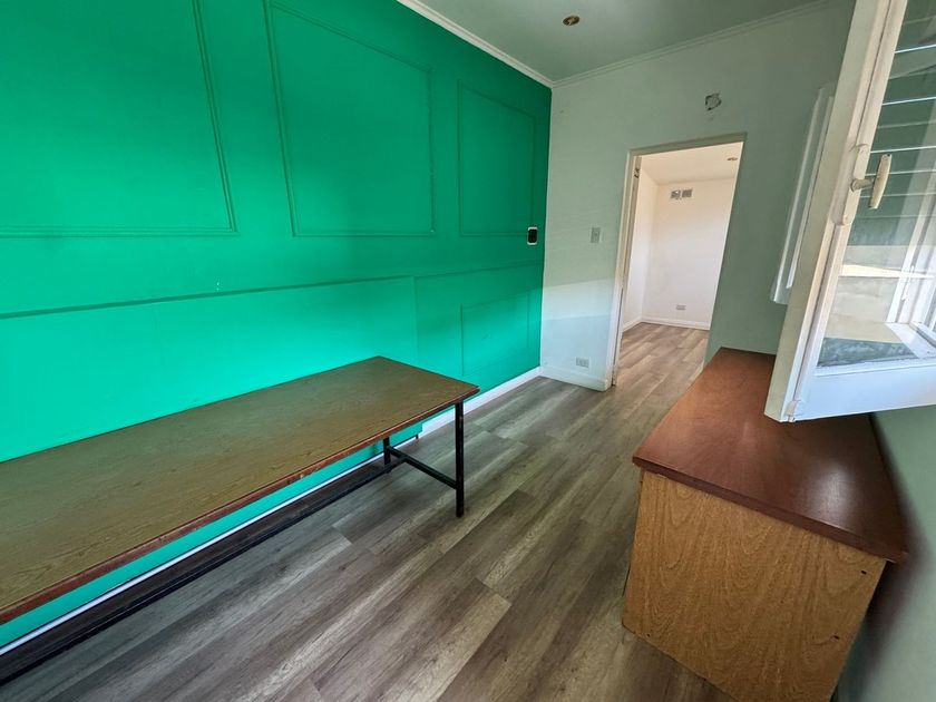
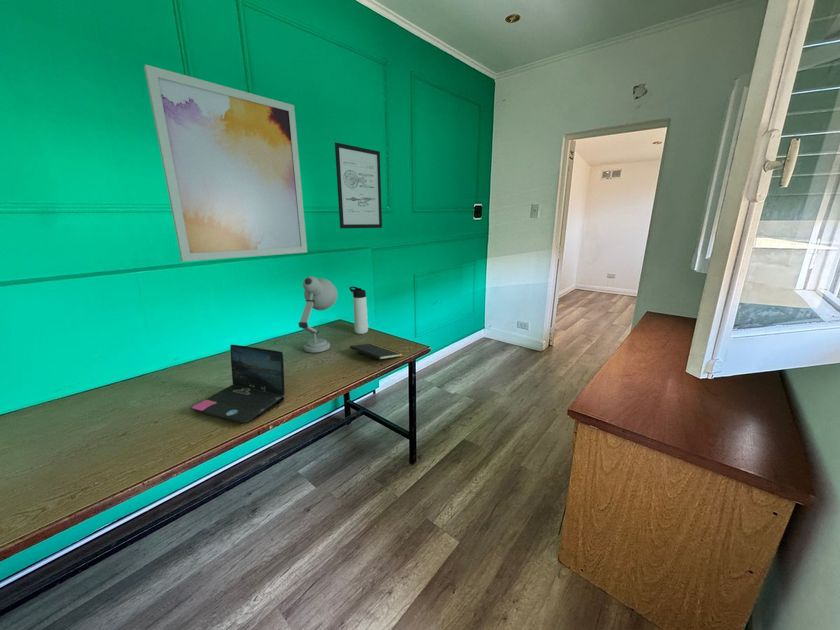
+ wall art (241, 177)
+ notepad (376, 350)
+ laptop (237, 380)
+ desk lamp (316, 309)
+ thermos bottle (358, 310)
+ wall art (360, 188)
